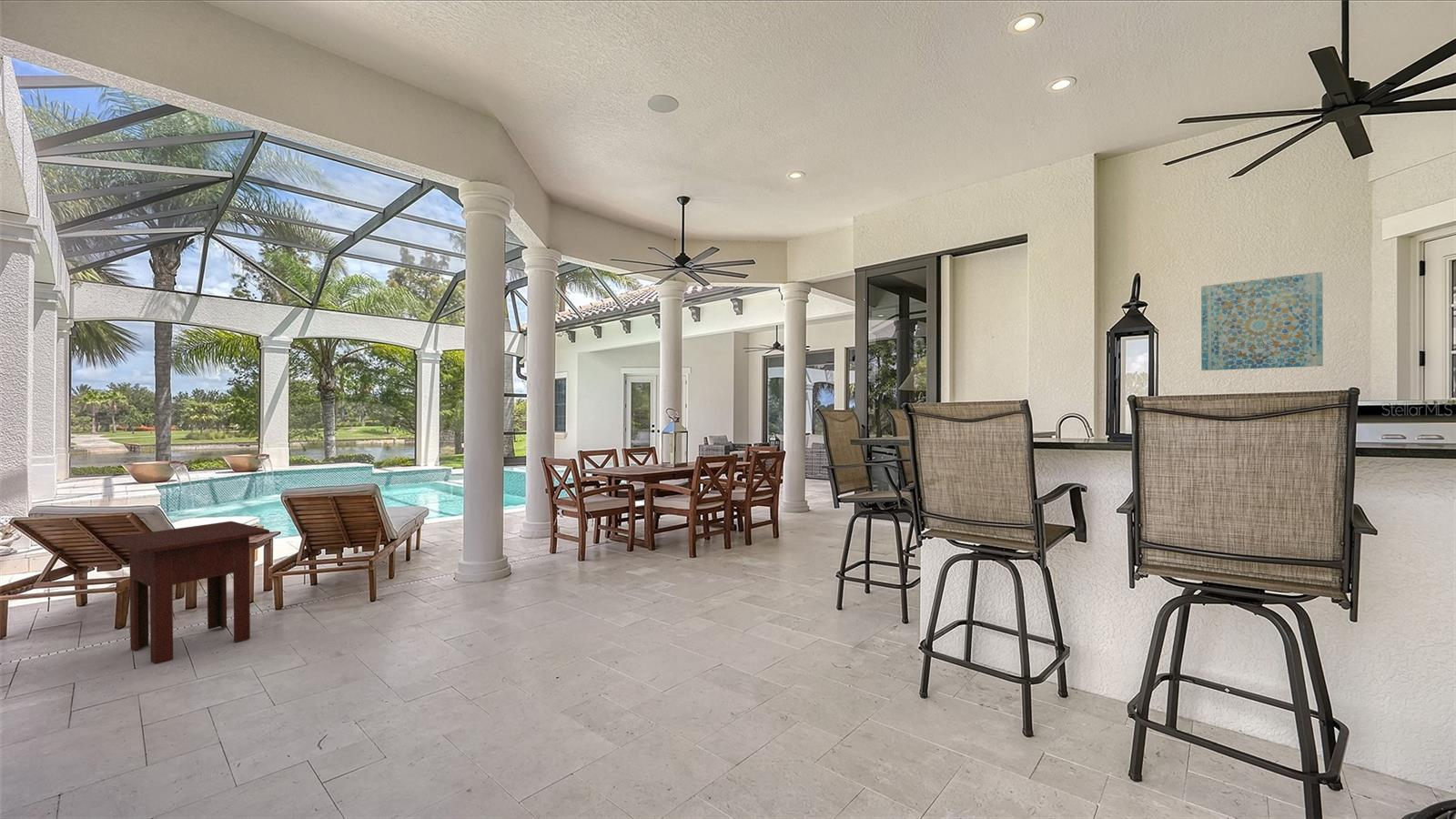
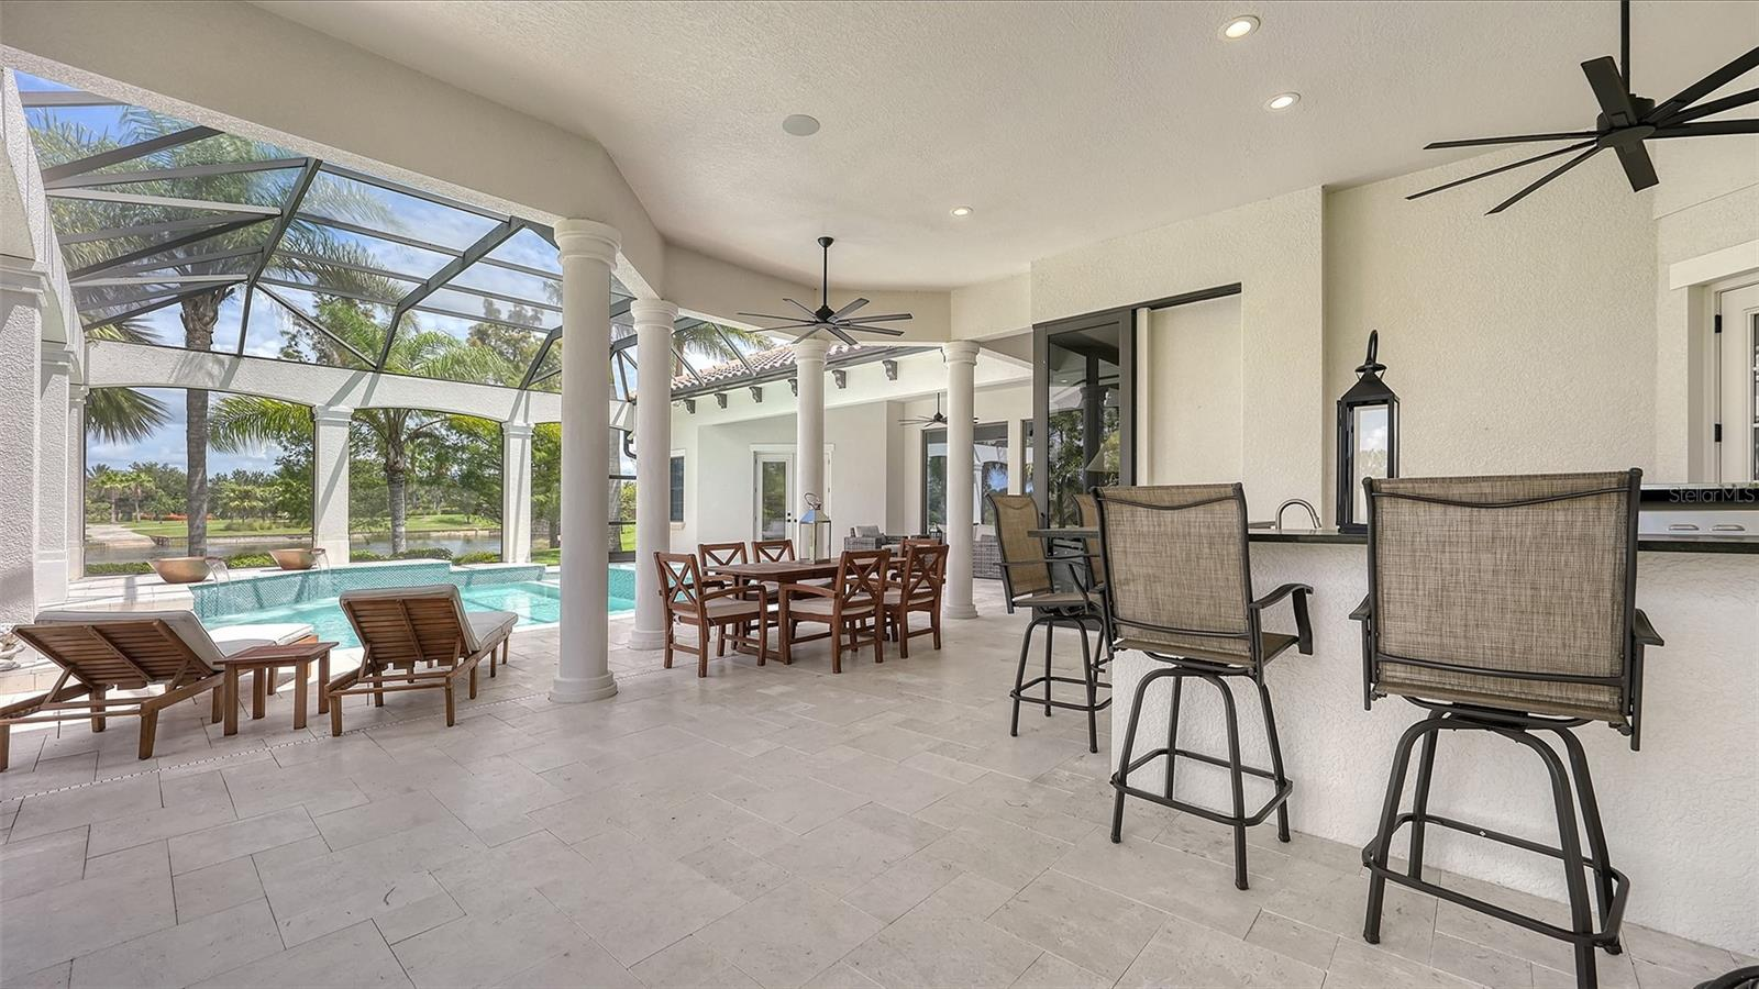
- side table (187, 581)
- wall art (1259, 324)
